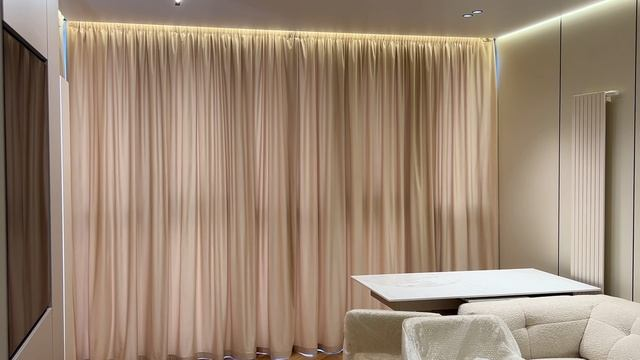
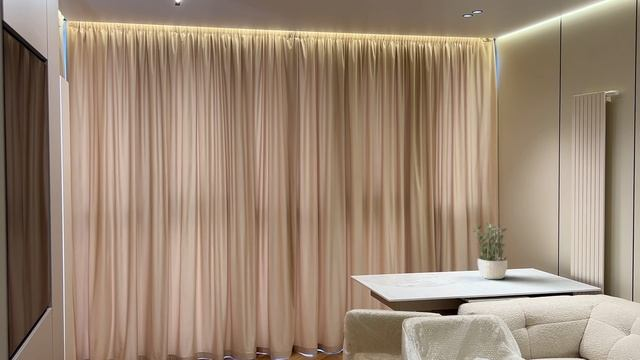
+ potted plant (490, 249)
